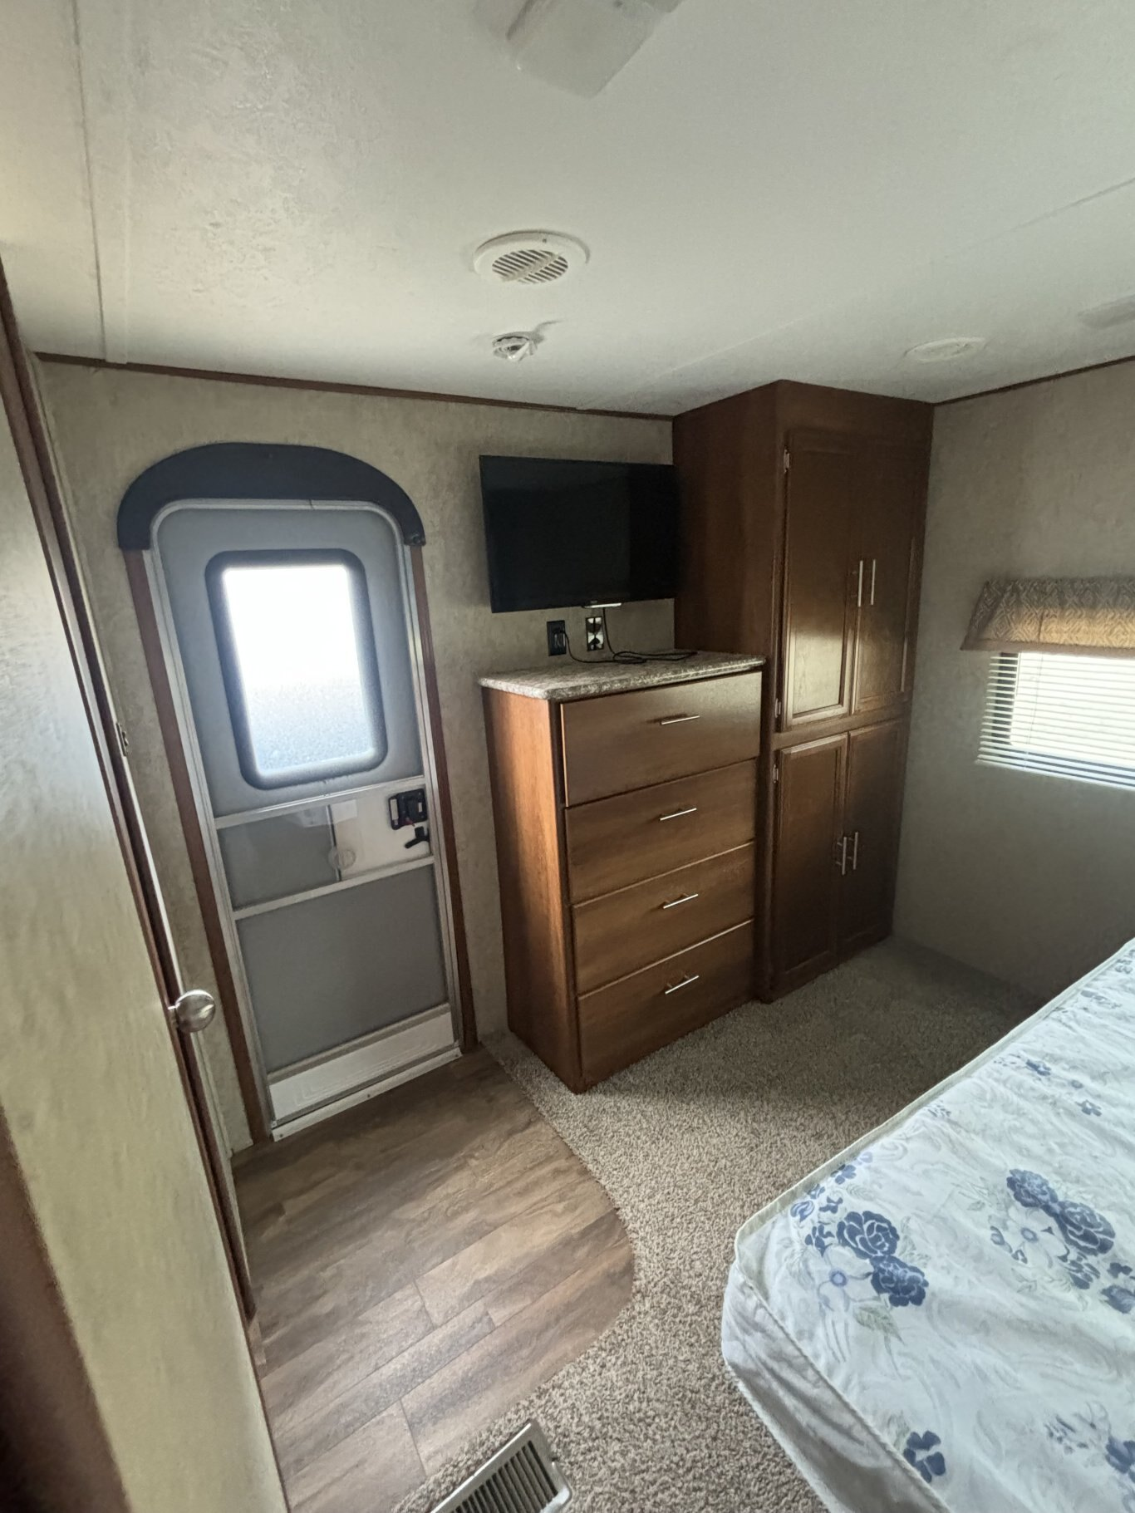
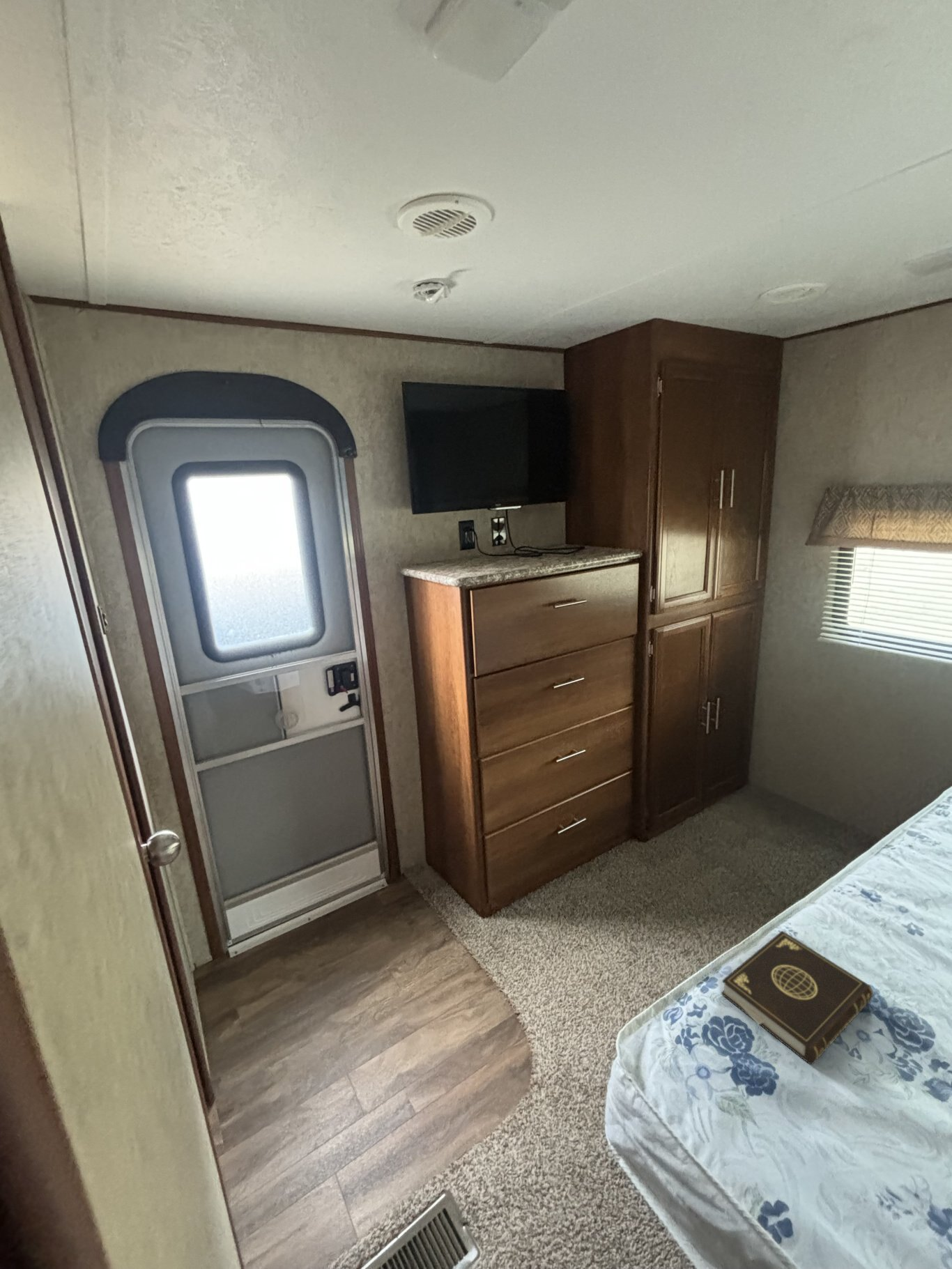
+ book (795, 991)
